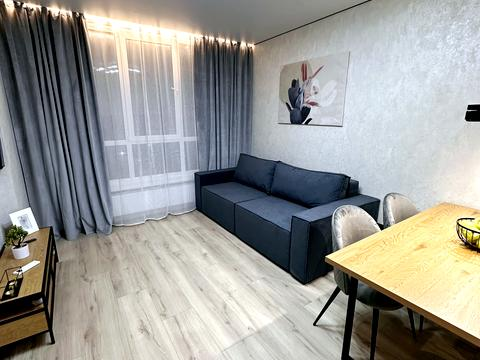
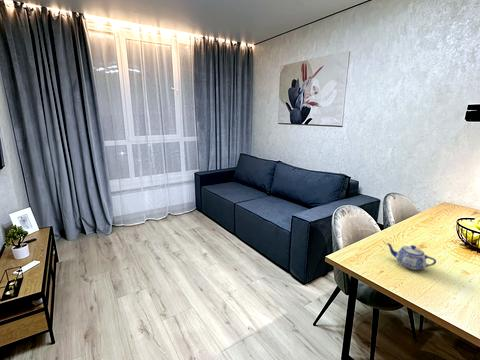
+ teapot (409, 254)
